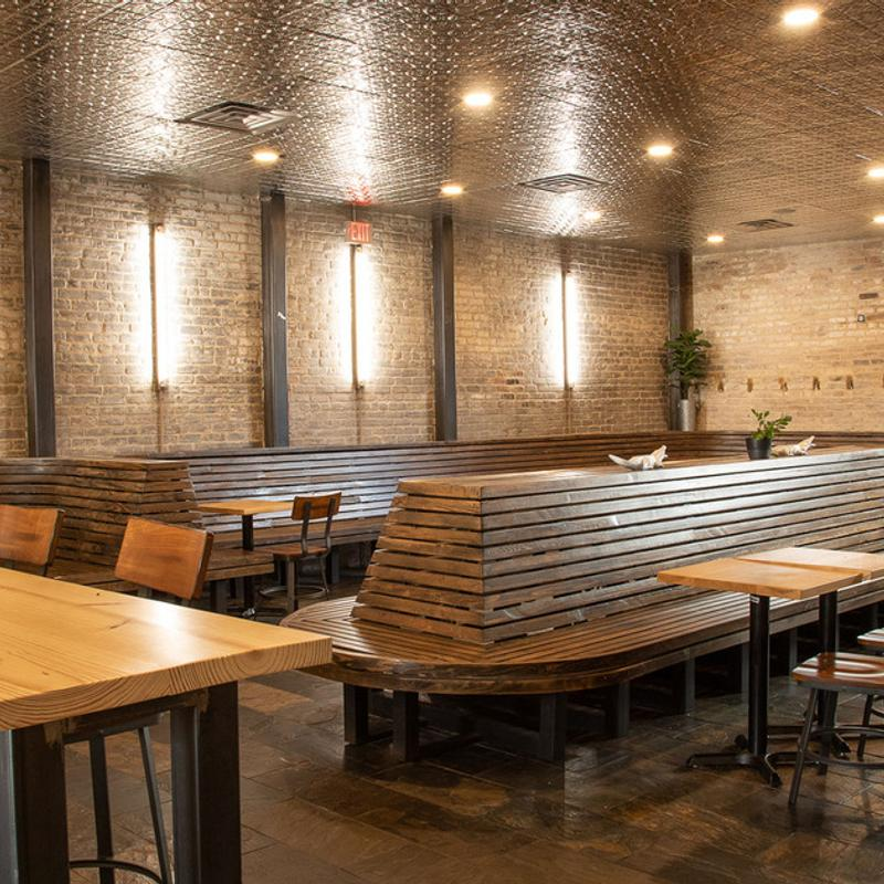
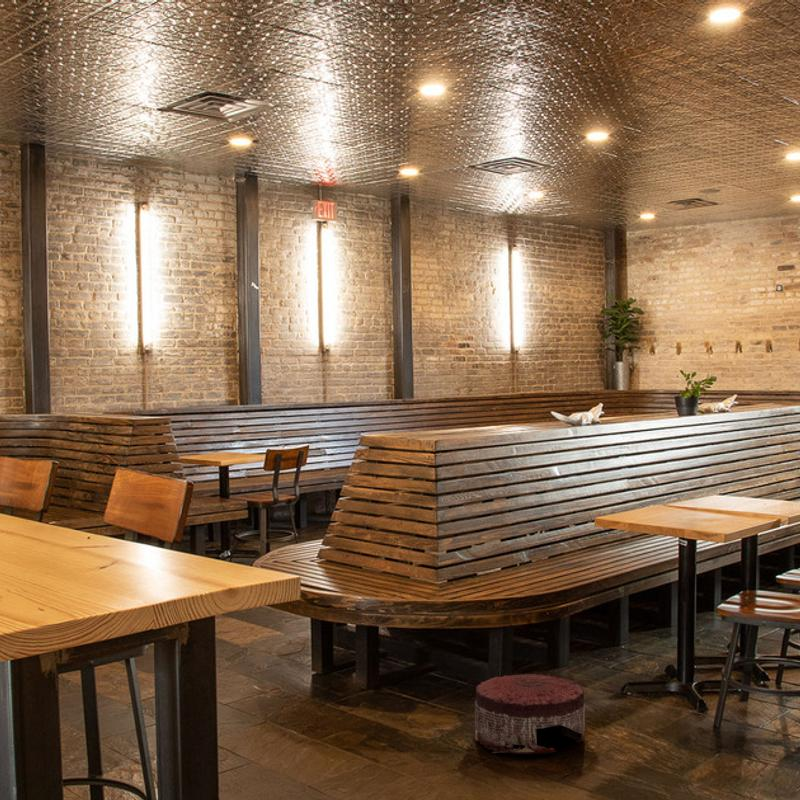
+ pouf (529, 710)
